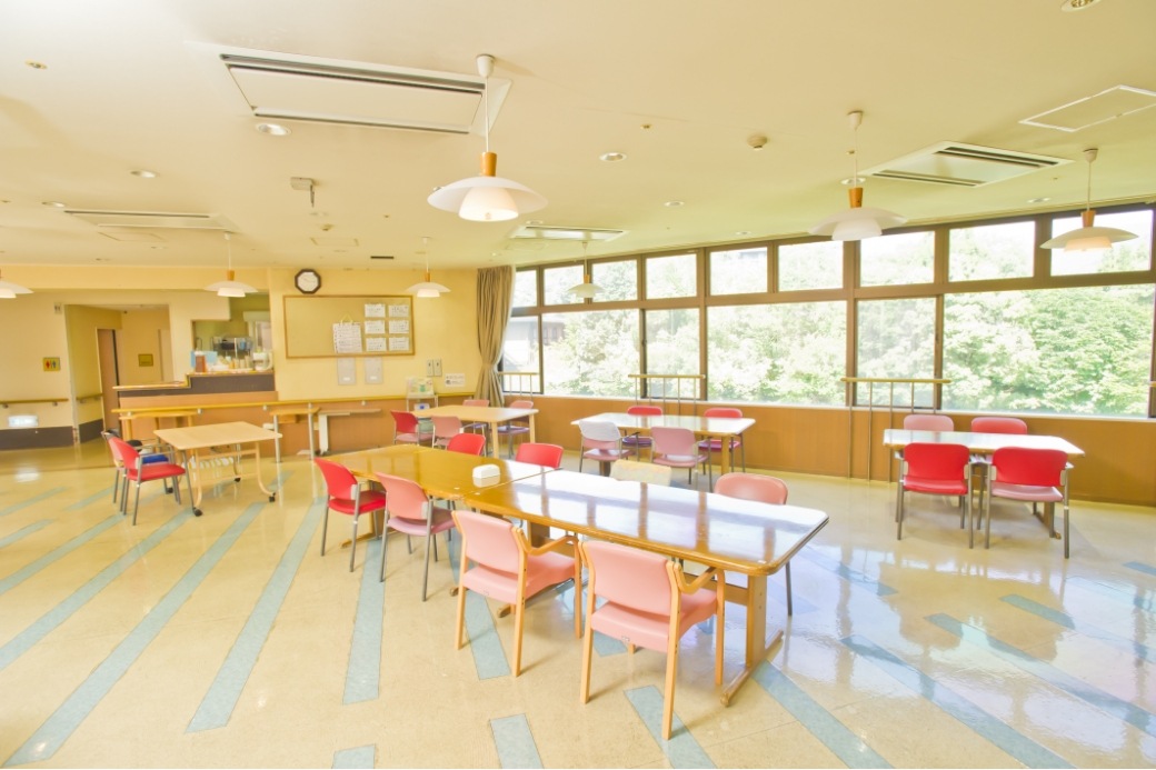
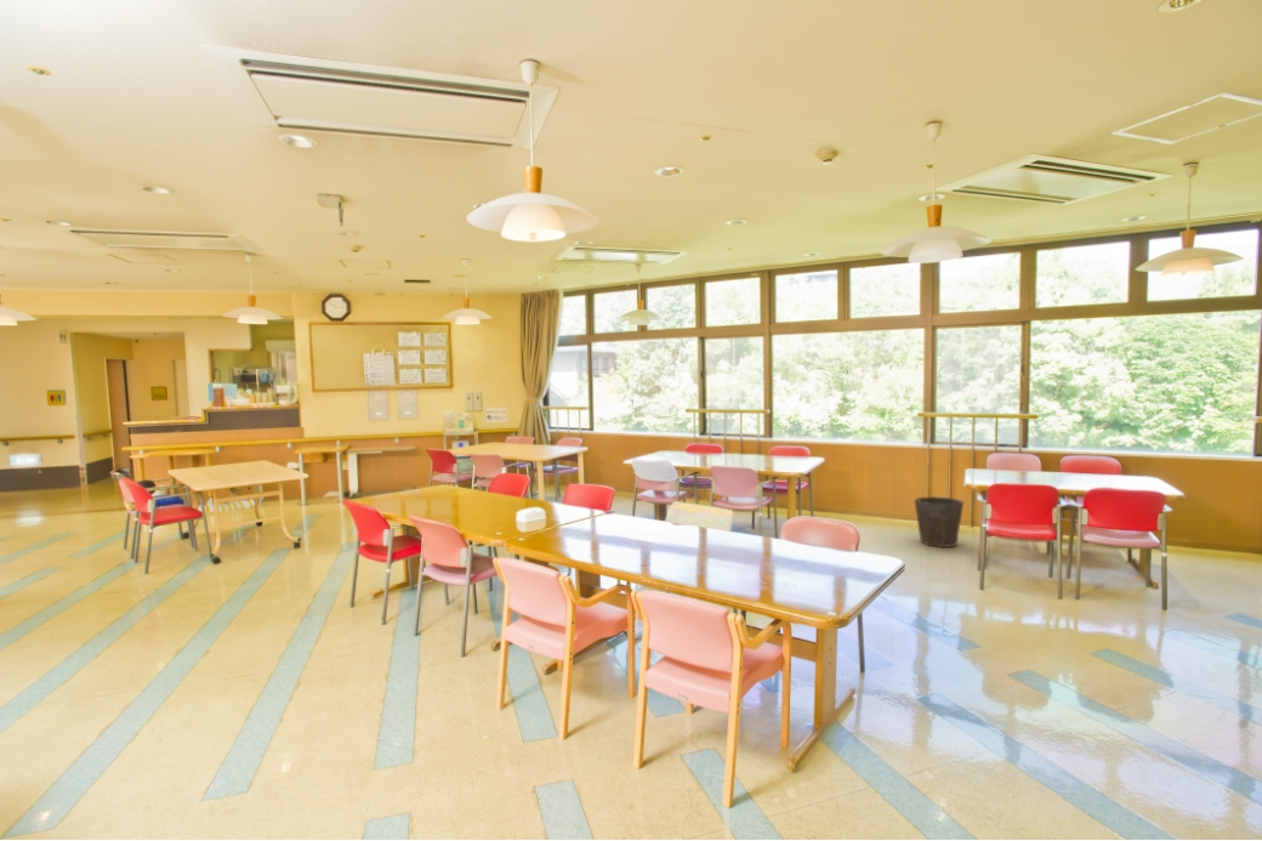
+ waste bin (938, 522)
